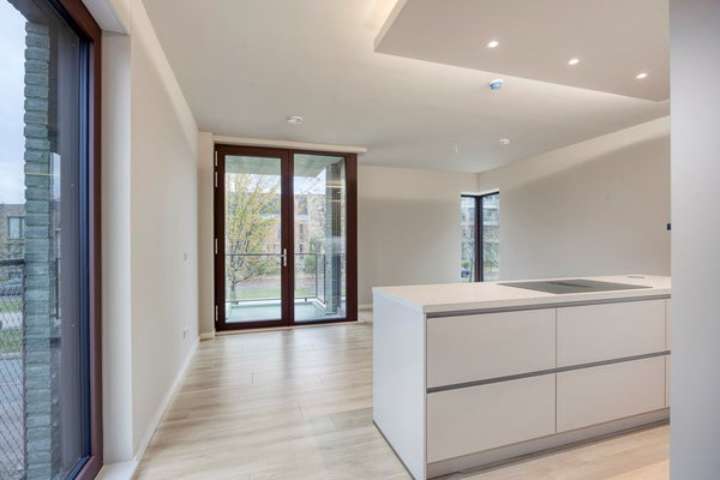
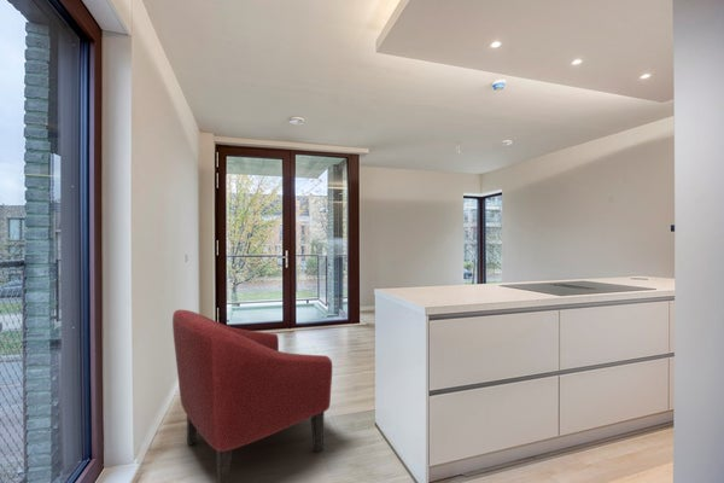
+ armchair (250, 376)
